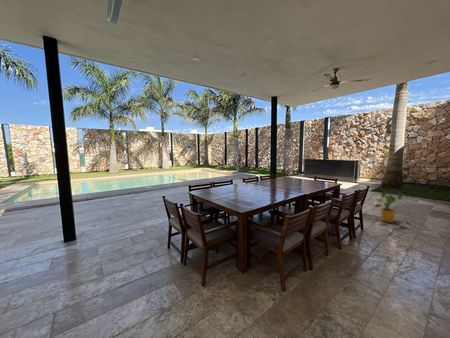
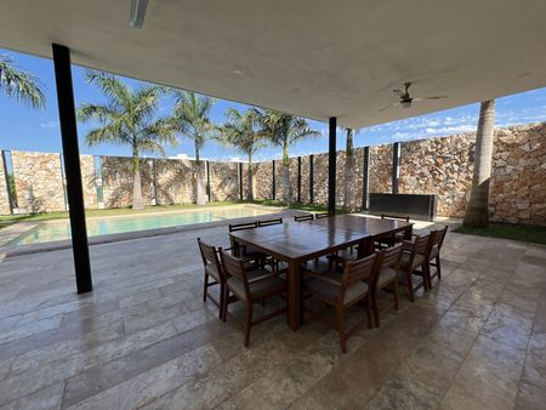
- house plant (387, 206)
